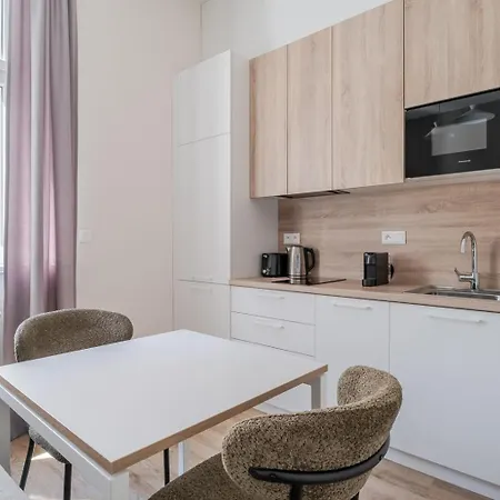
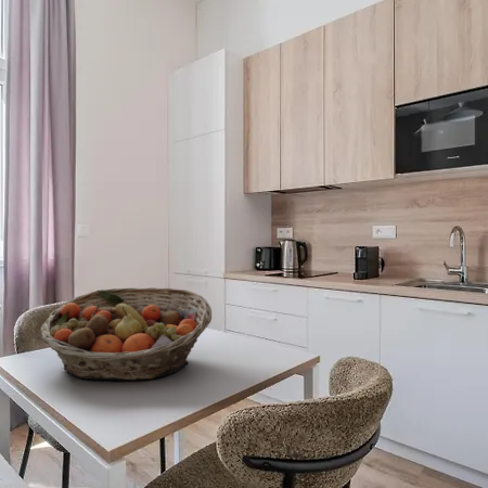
+ fruit basket (129, 329)
